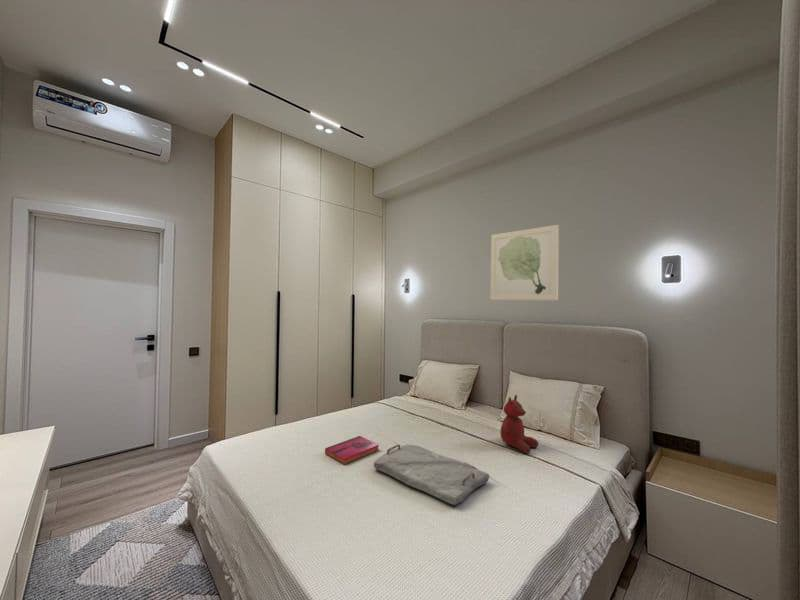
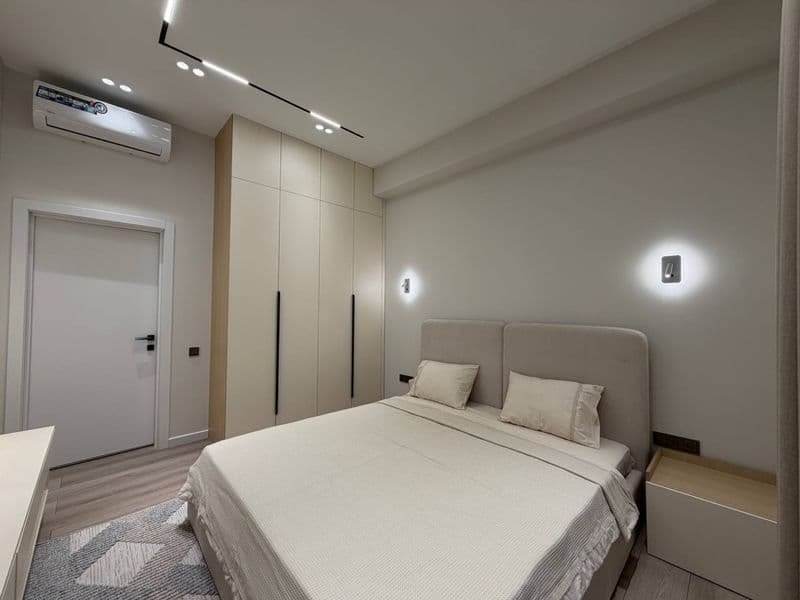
- hardback book (352, 448)
- teddy bear (518, 421)
- wall art (522, 265)
- serving tray (432, 465)
